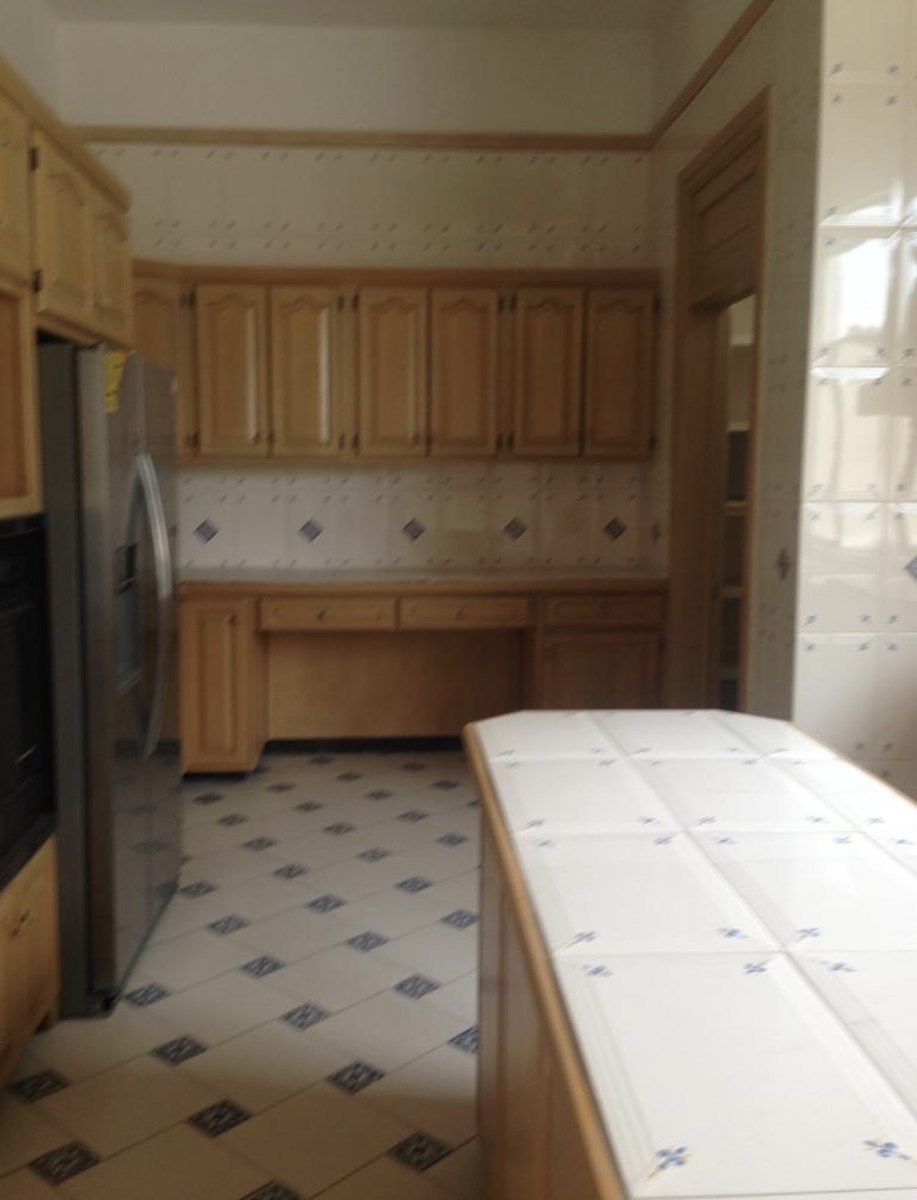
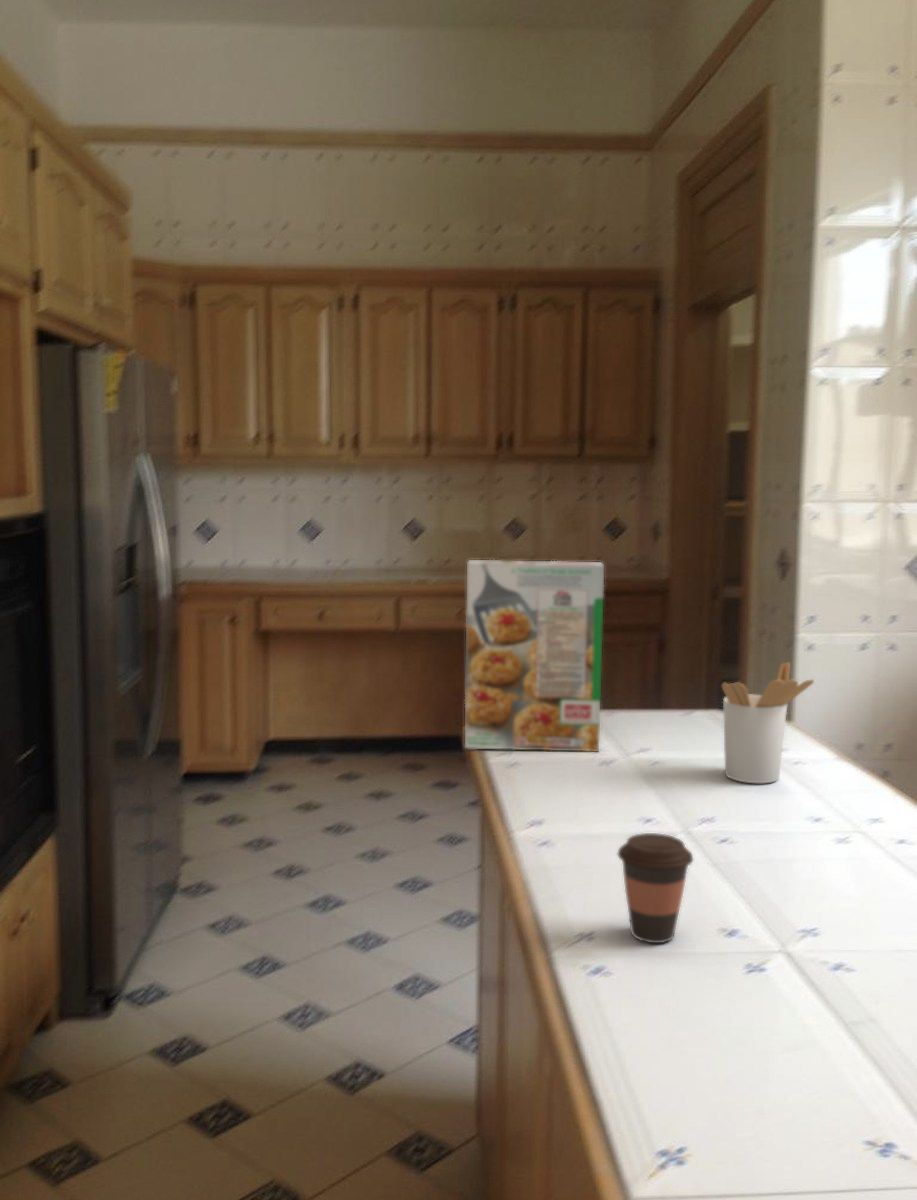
+ cereal box (533, 654)
+ coffee cup (654, 888)
+ utensil holder (765, 723)
